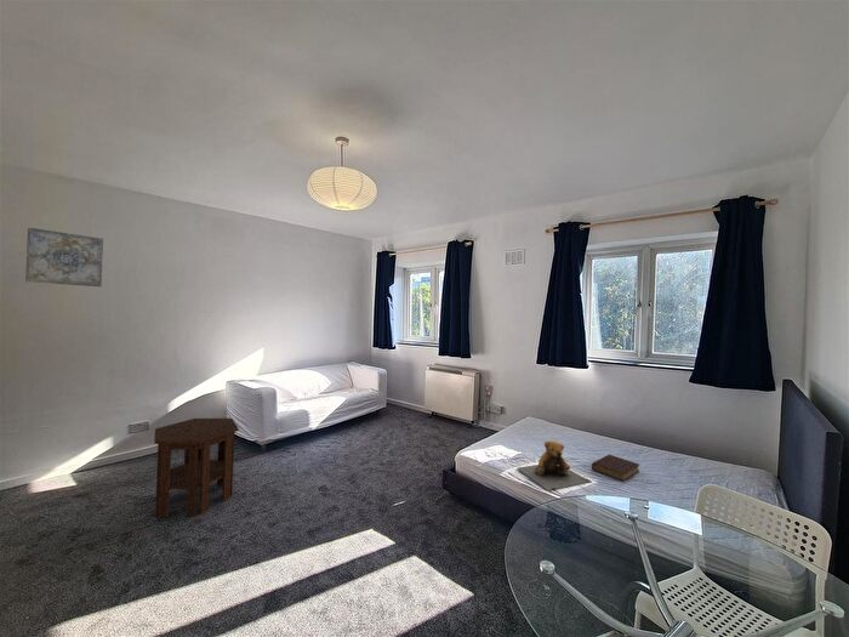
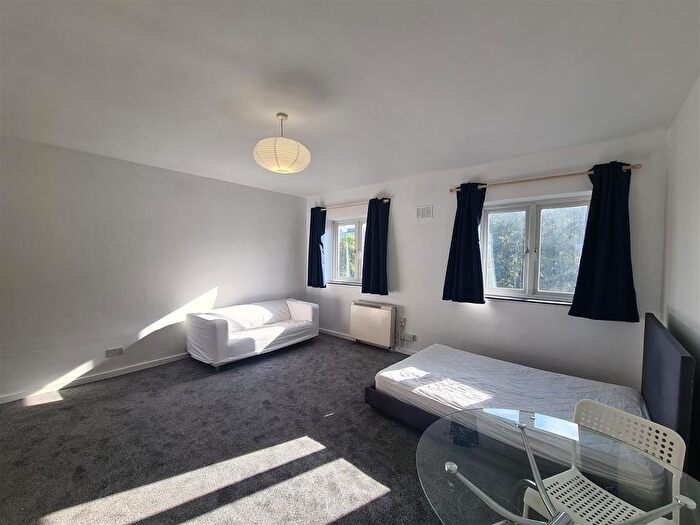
- side table (195, 463)
- teddy bear (553, 459)
- book (615, 466)
- wall art (65, 258)
